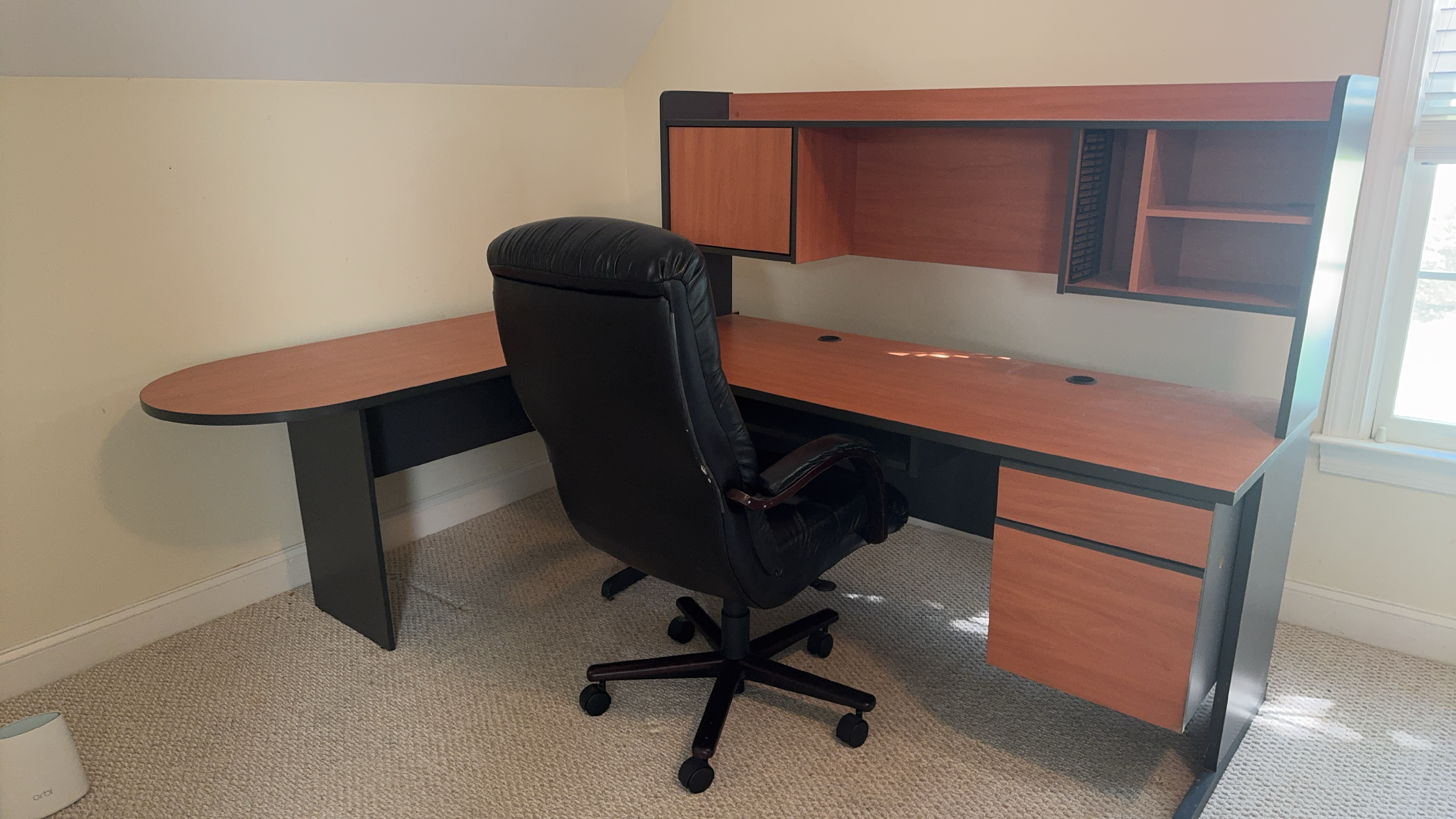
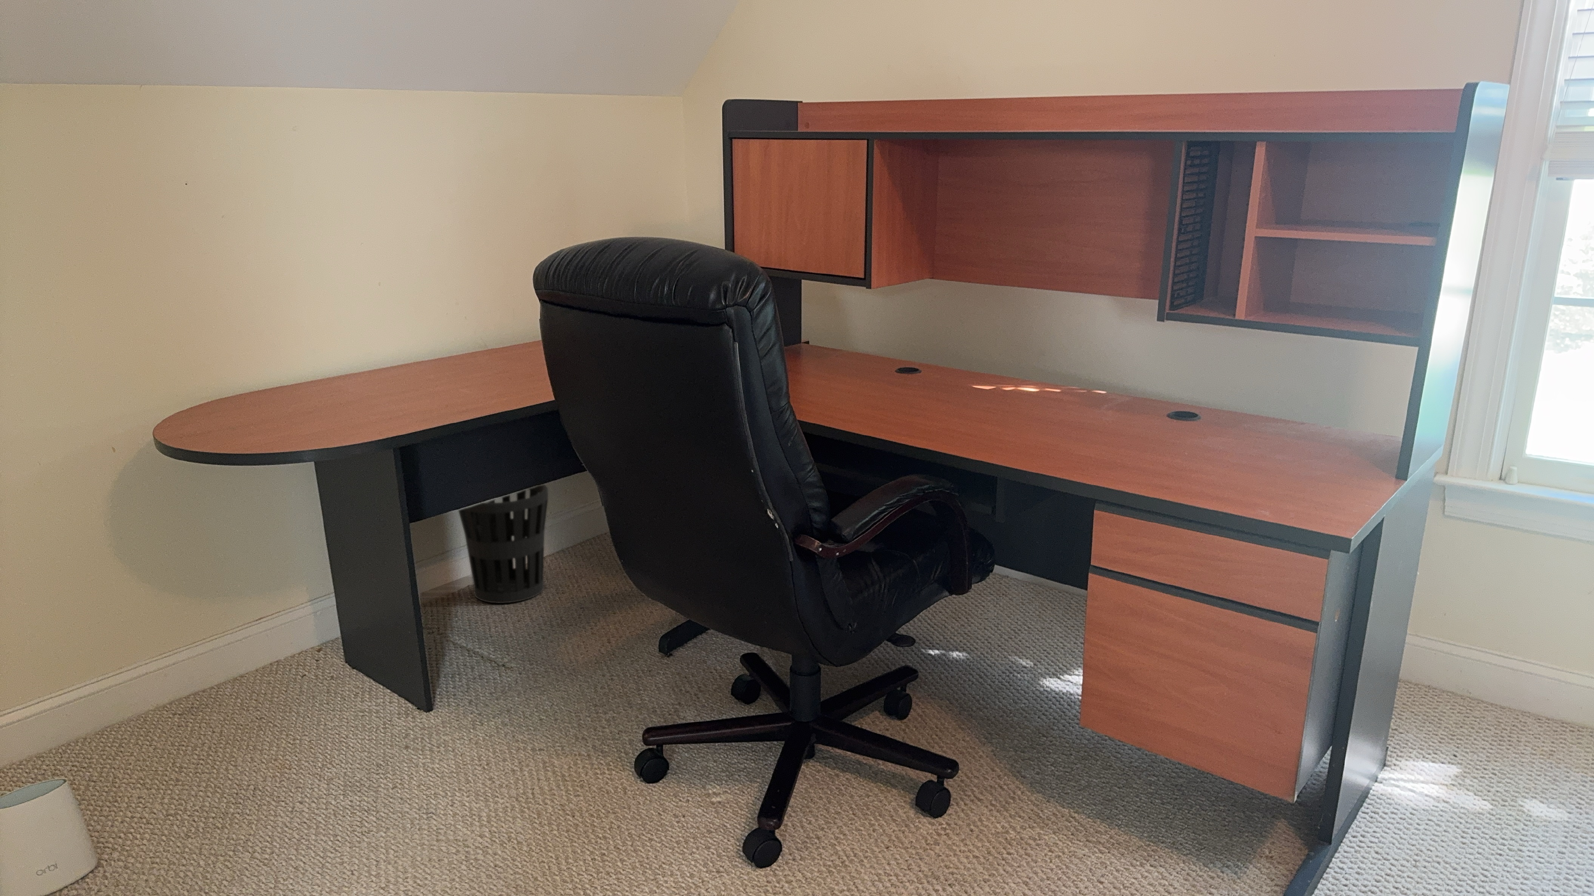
+ wastebasket (506, 540)
